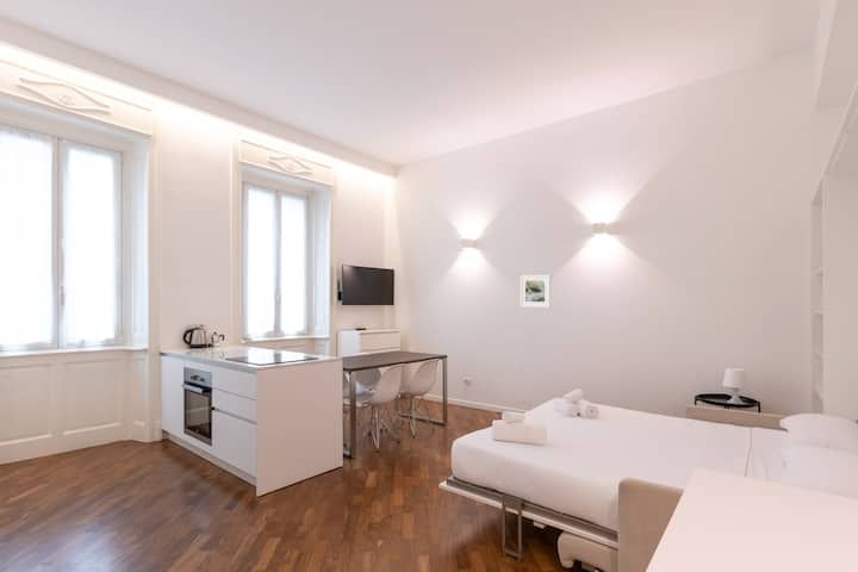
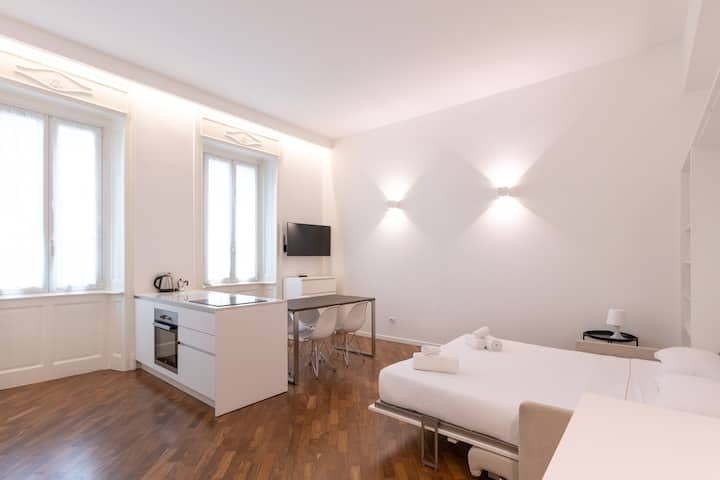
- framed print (535, 291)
